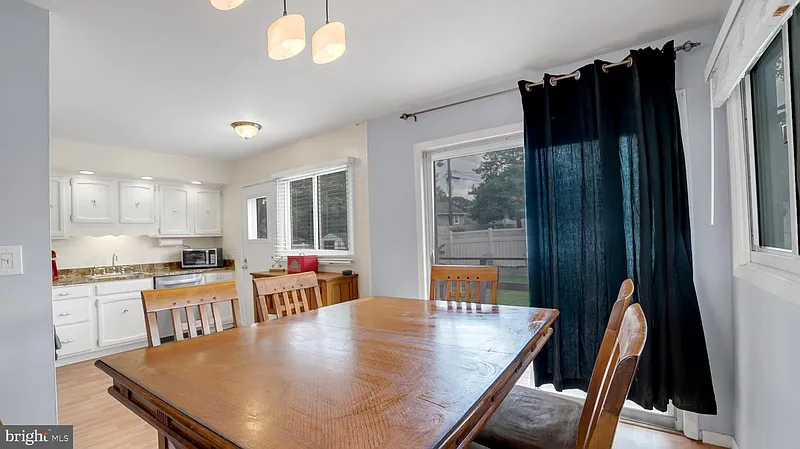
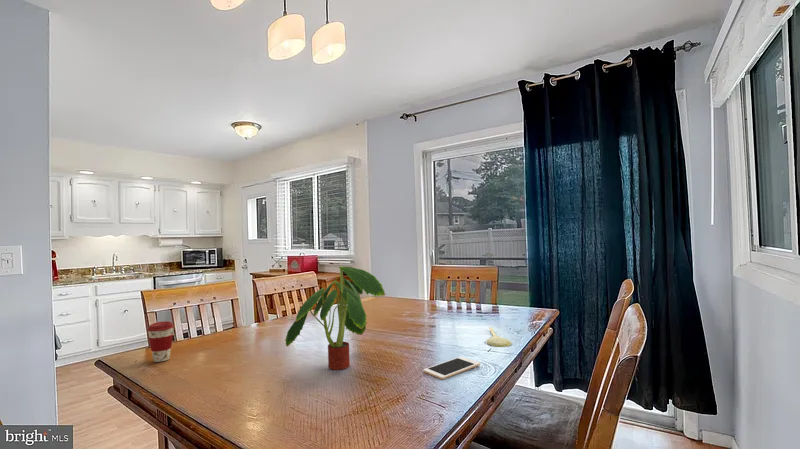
+ spoon (495, 335)
+ coffee cup (161, 341)
+ cell phone (452, 367)
+ plant (342, 313)
